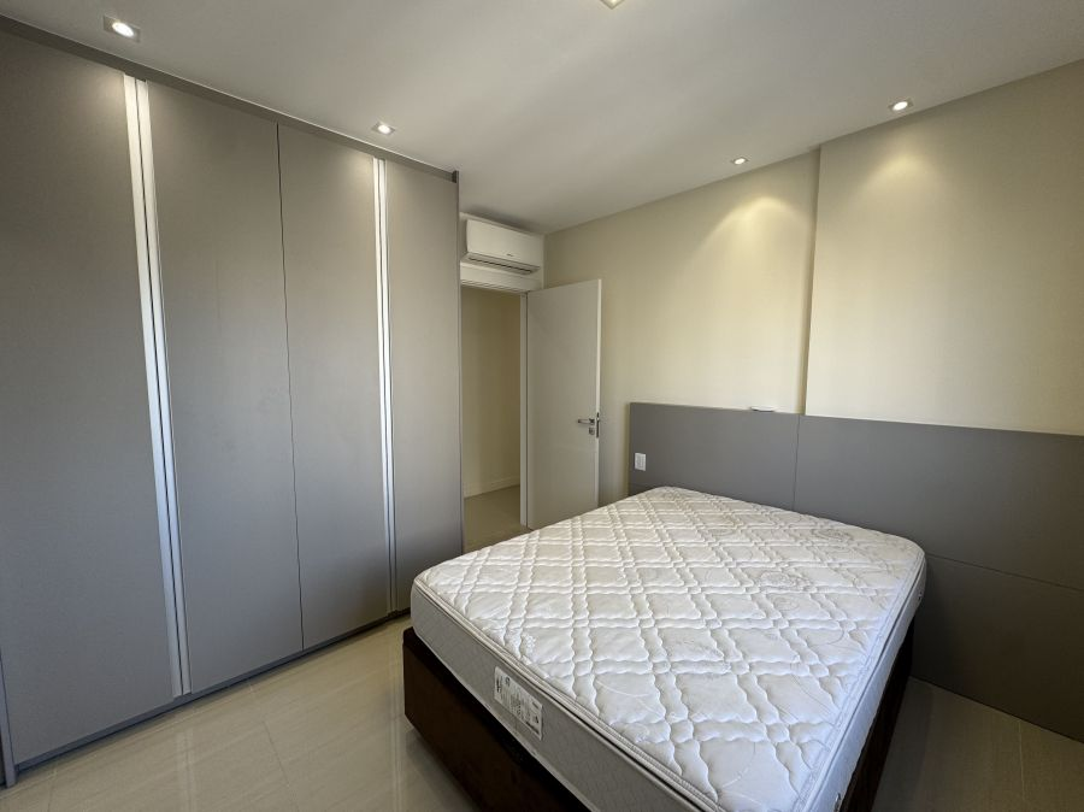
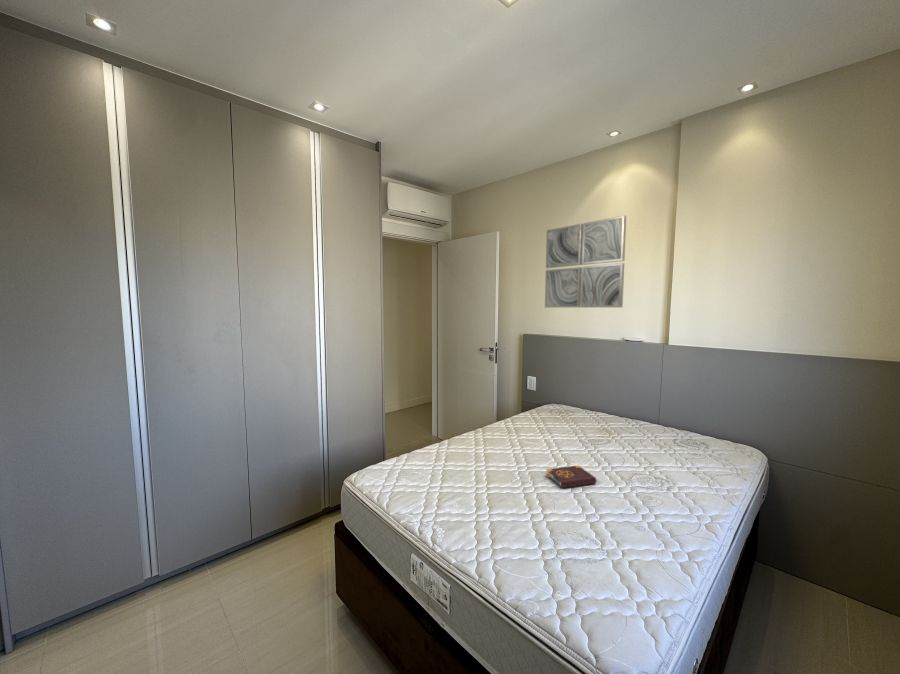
+ wall art (581, 264)
+ book (570, 476)
